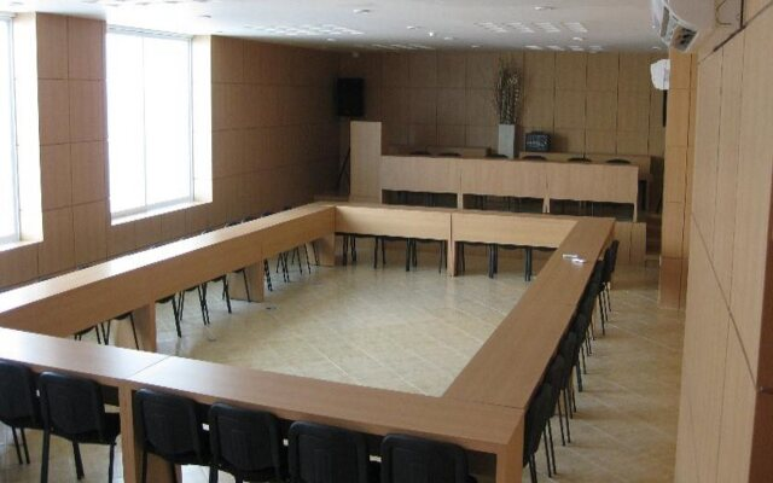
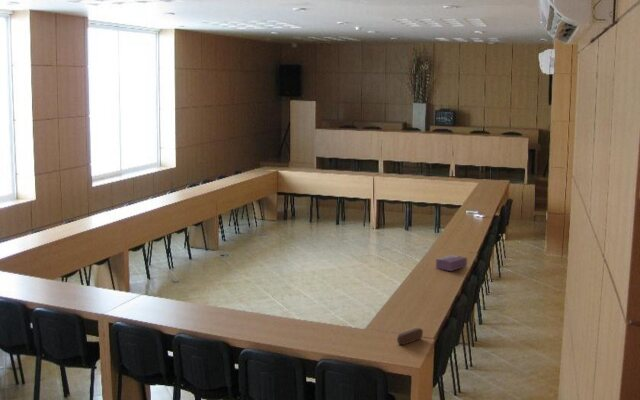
+ pencil case (409, 336)
+ tissue box (451, 262)
